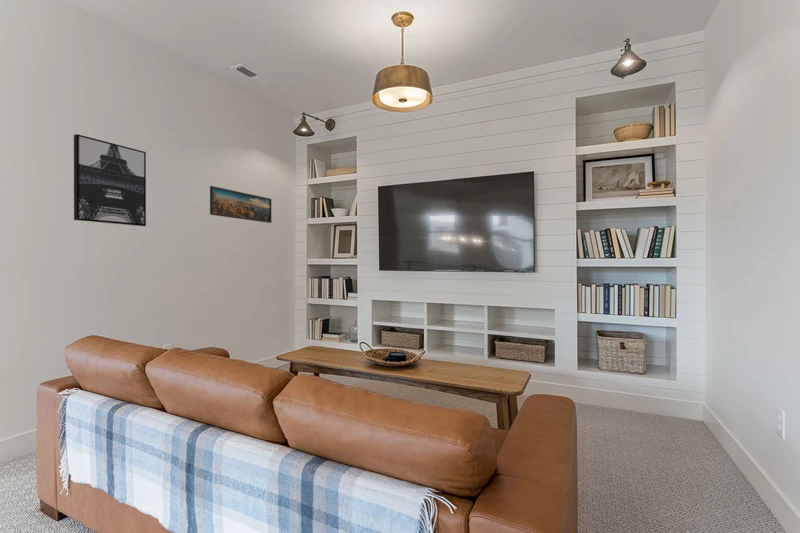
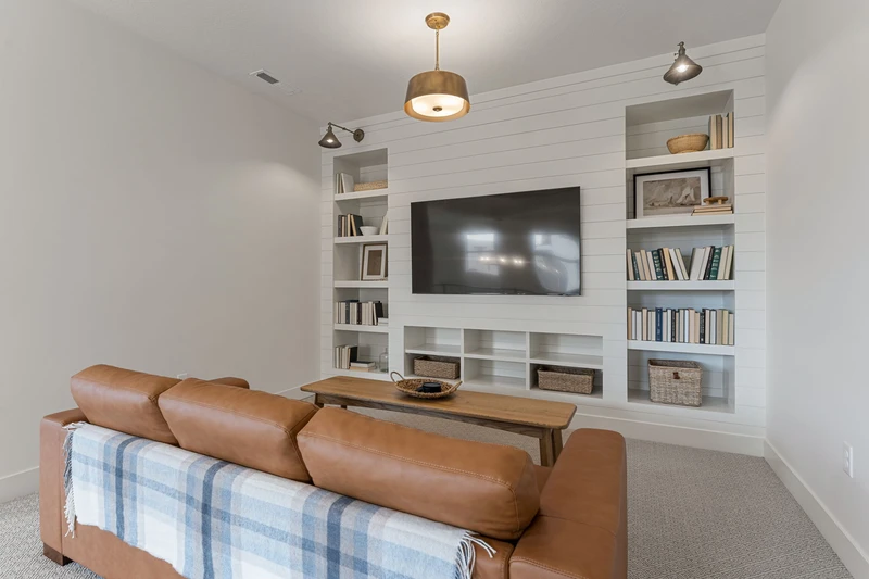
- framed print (243, 206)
- wall art (112, 183)
